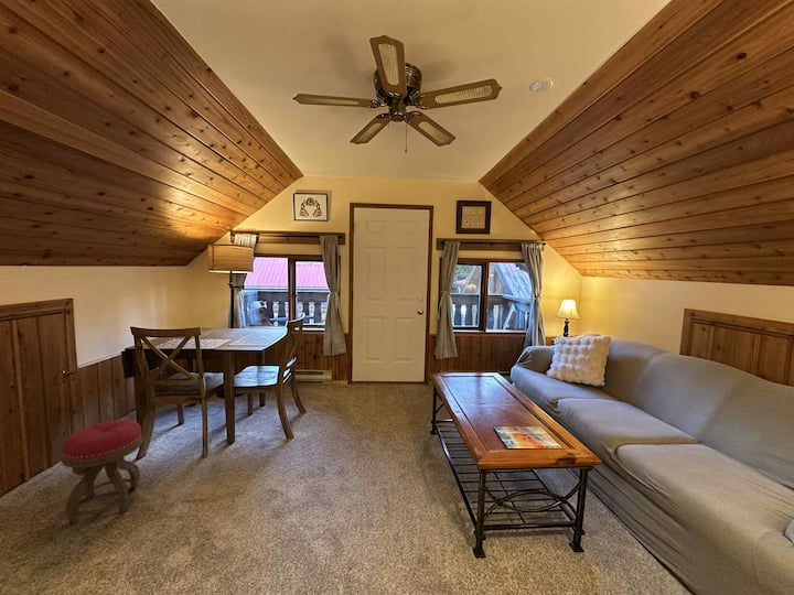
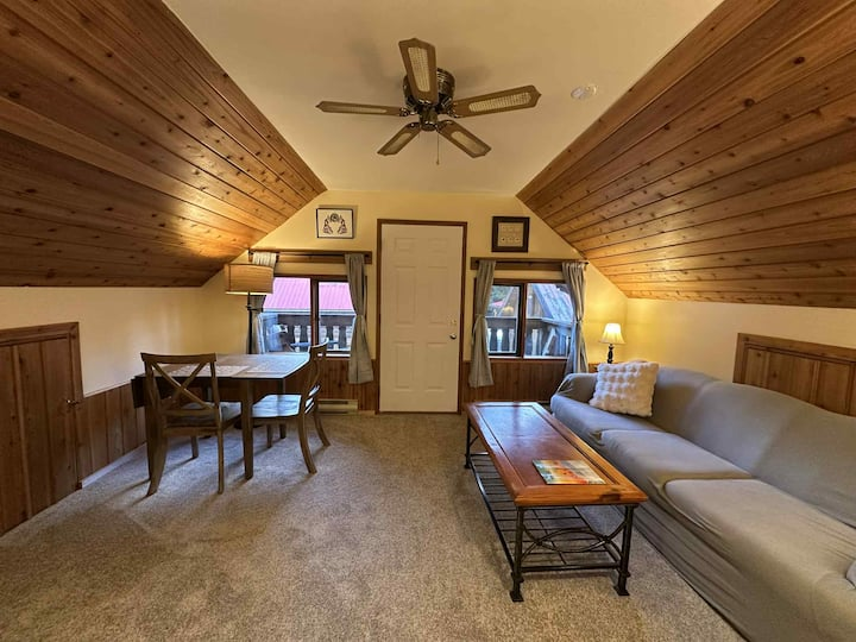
- stool (105, 466)
